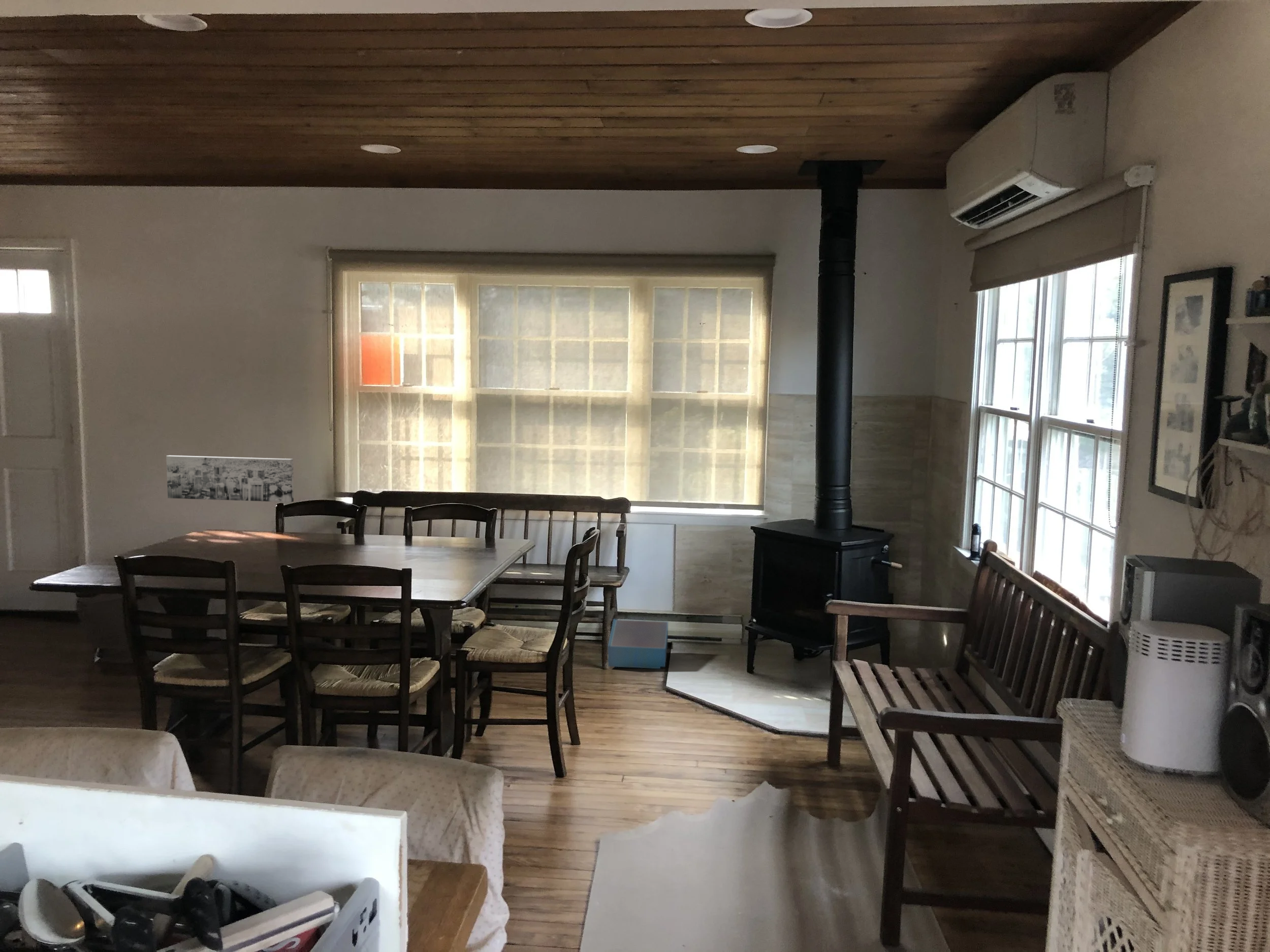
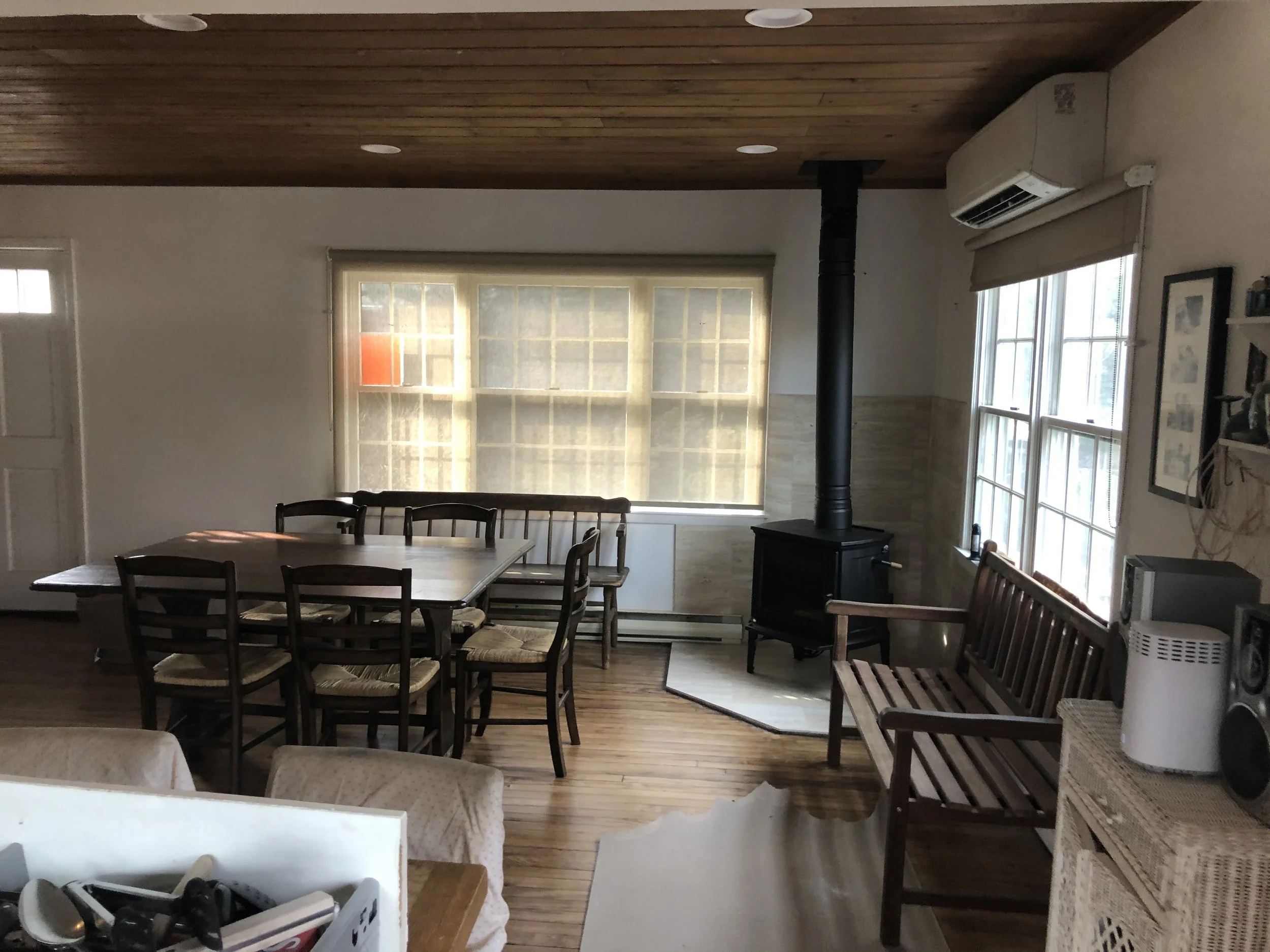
- storage bin (640, 638)
- wall art (230, 478)
